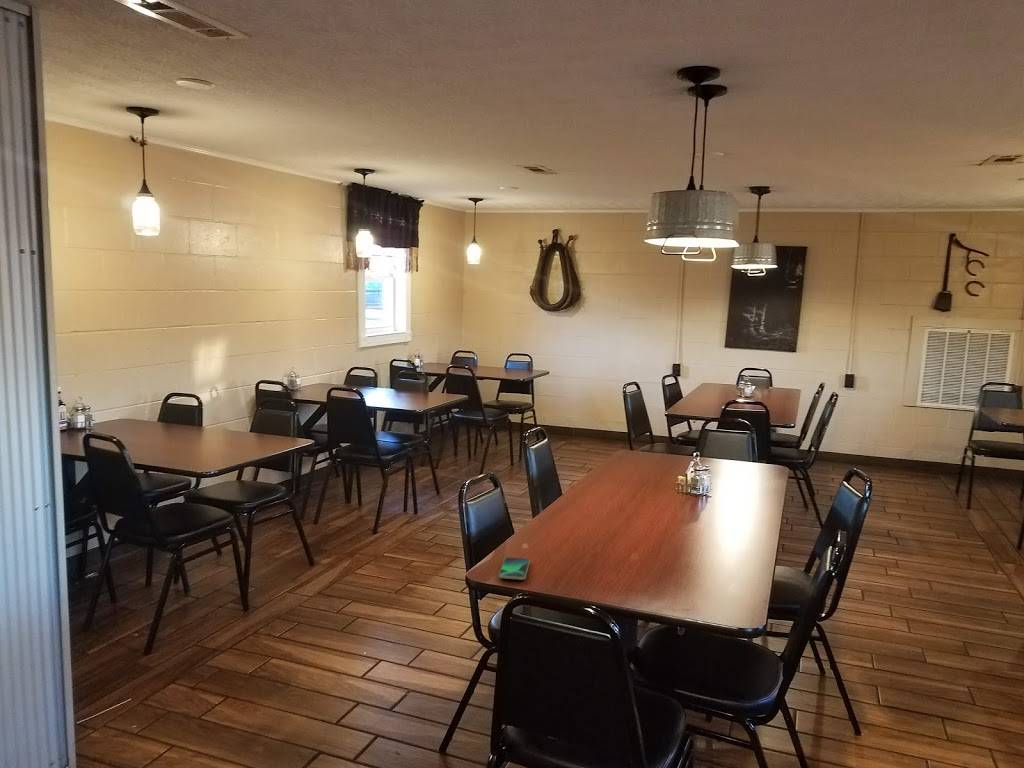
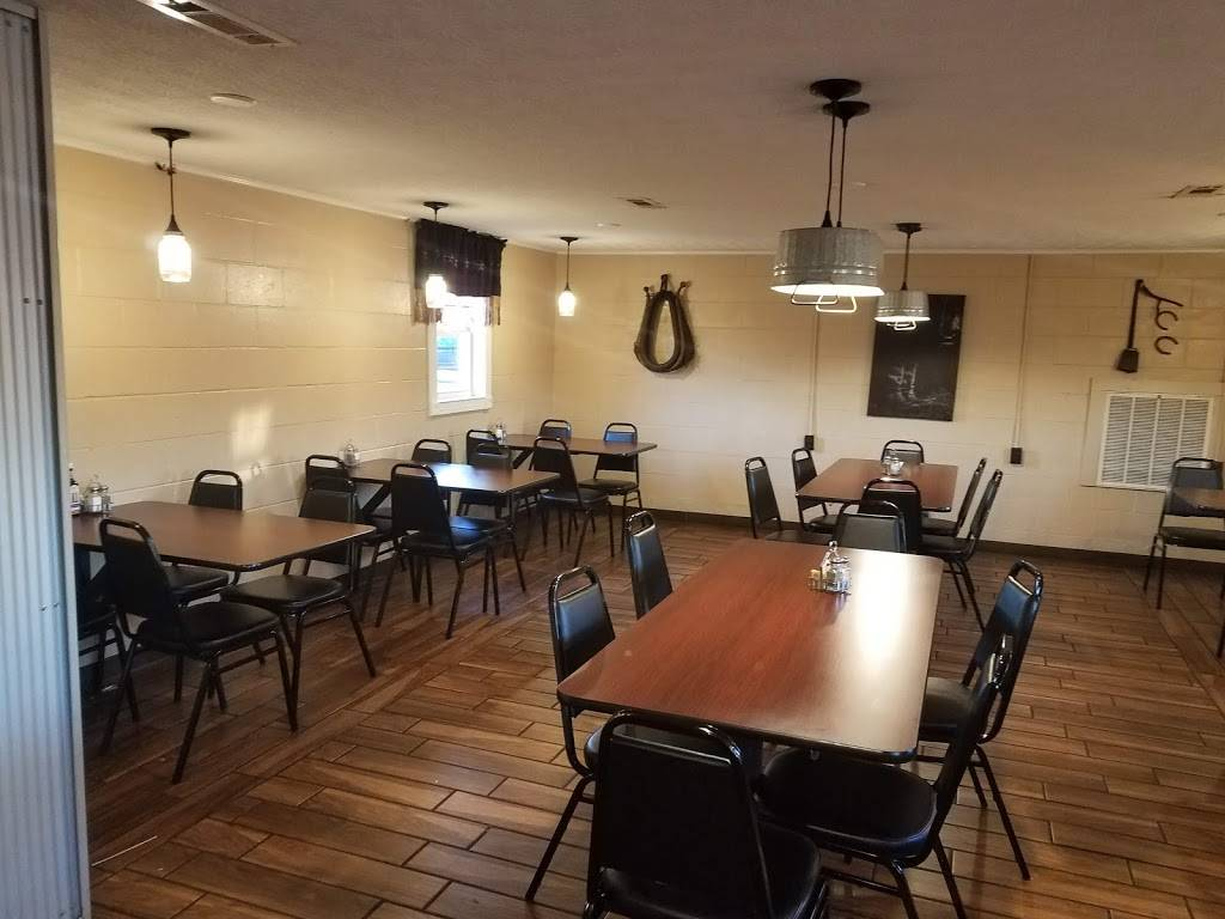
- smartphone (514, 567)
